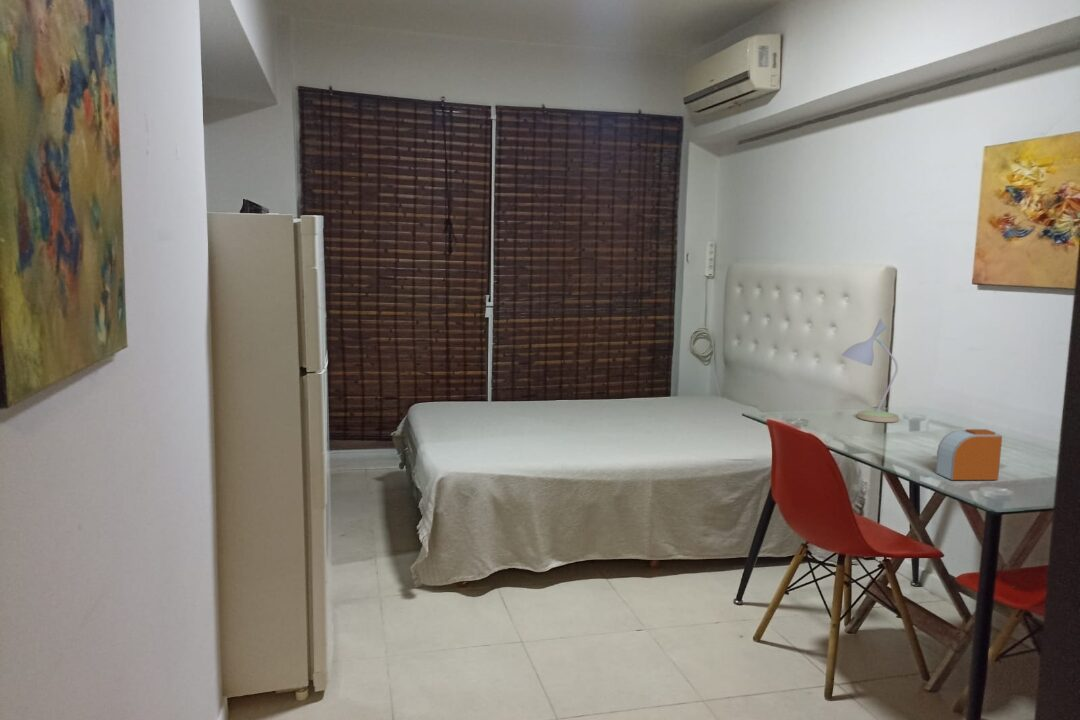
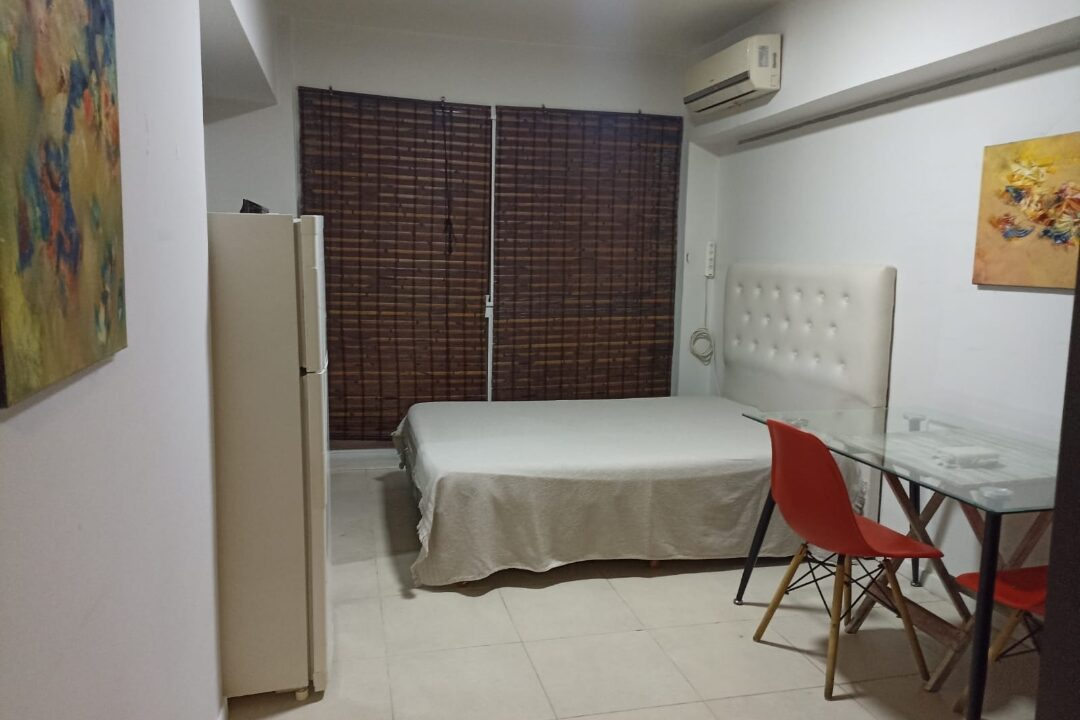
- alarm clock (969, 453)
- desk lamp (871, 365)
